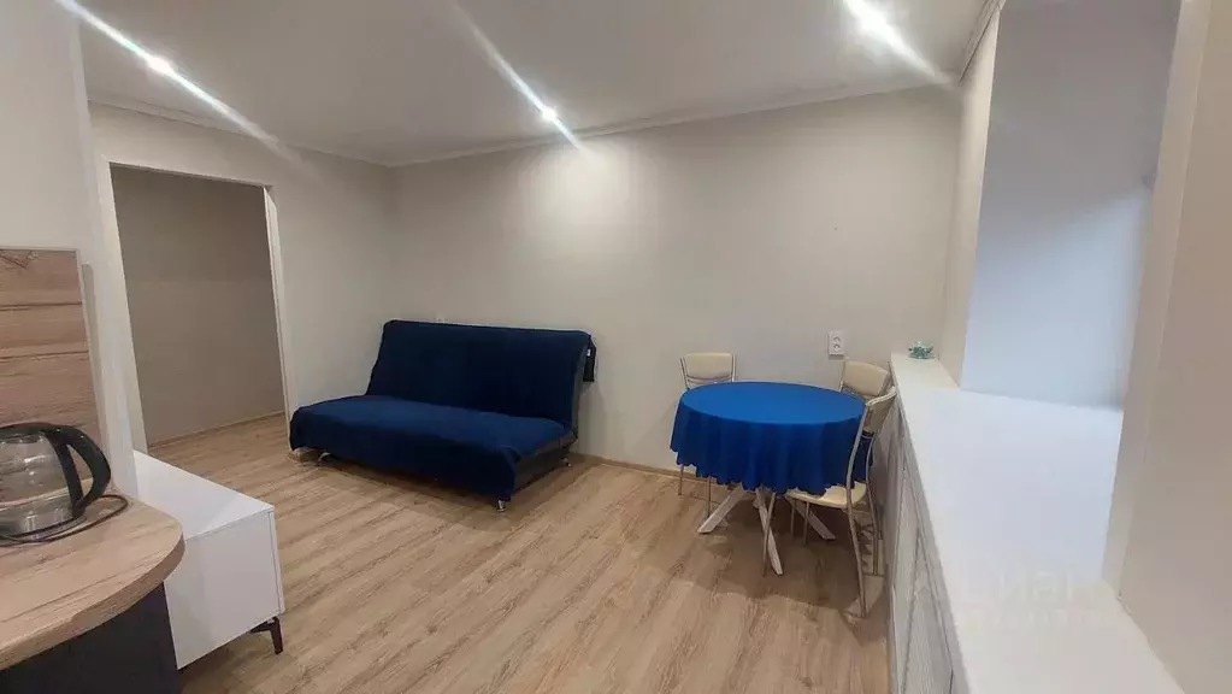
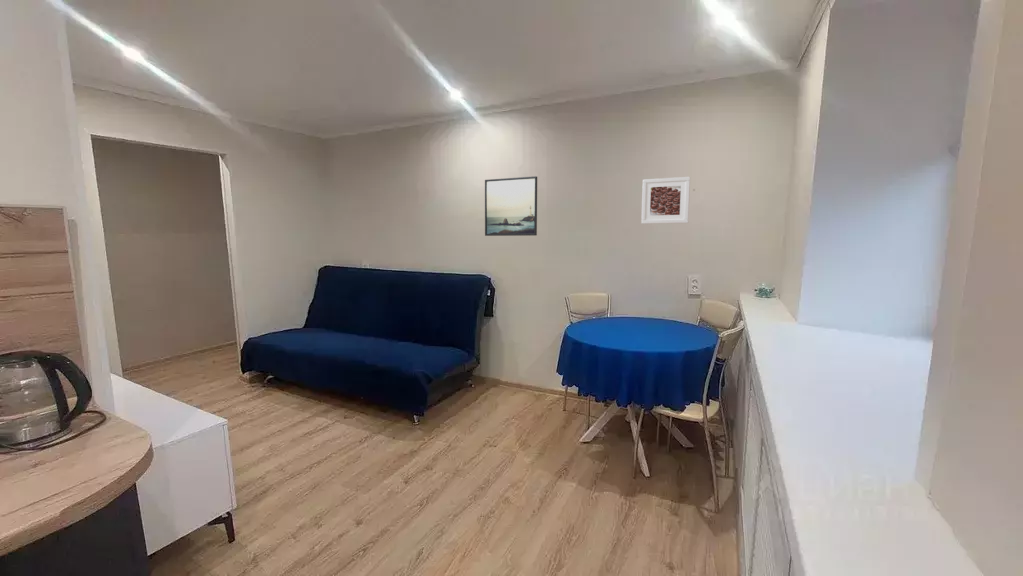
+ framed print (510, 207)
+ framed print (665, 200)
